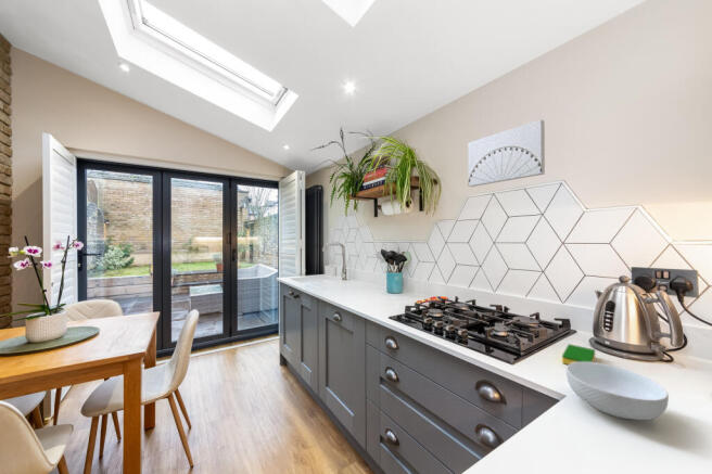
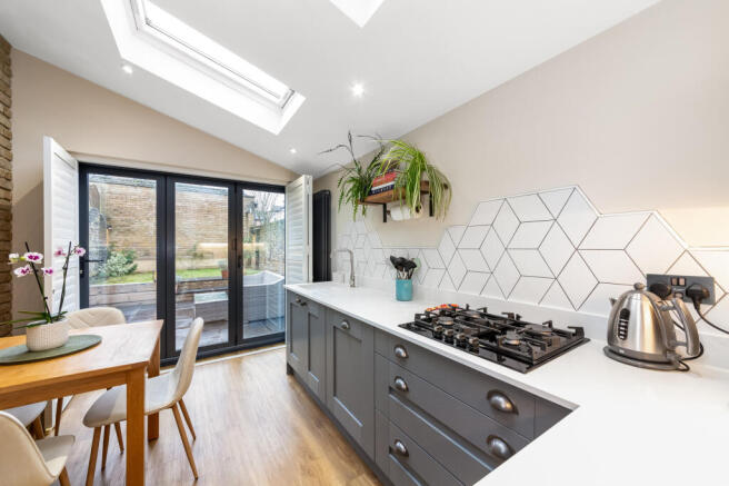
- wall art (501, 156)
- cereal bowl (612, 393)
- dish sponge (578, 356)
